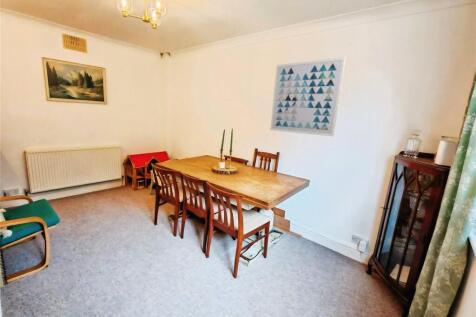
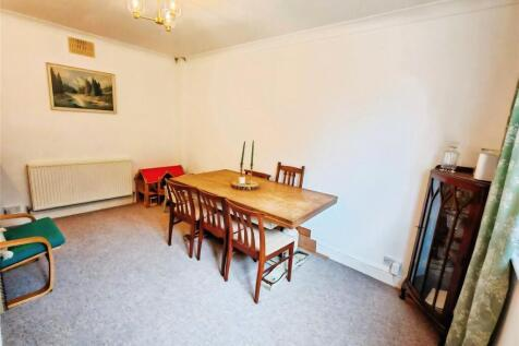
- wall art (303, 98)
